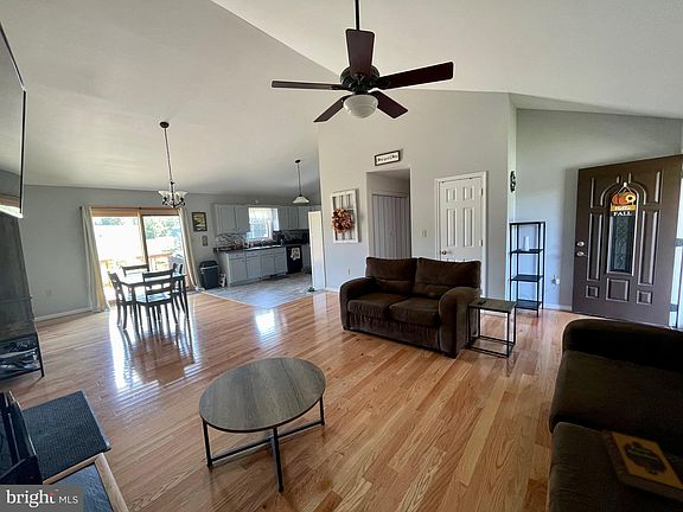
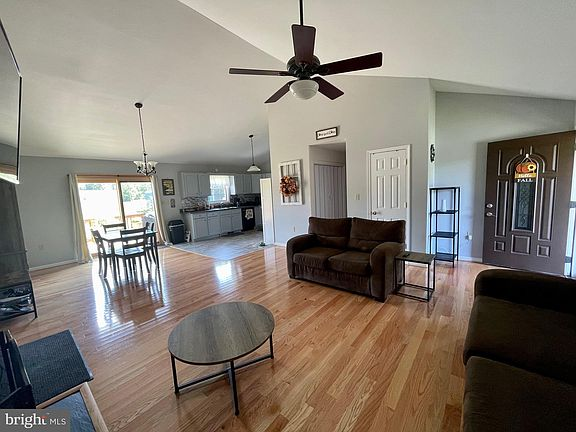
- hardback book (638, 461)
